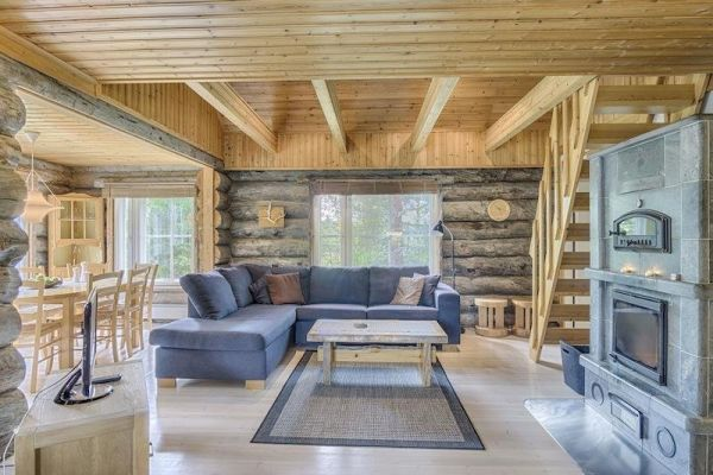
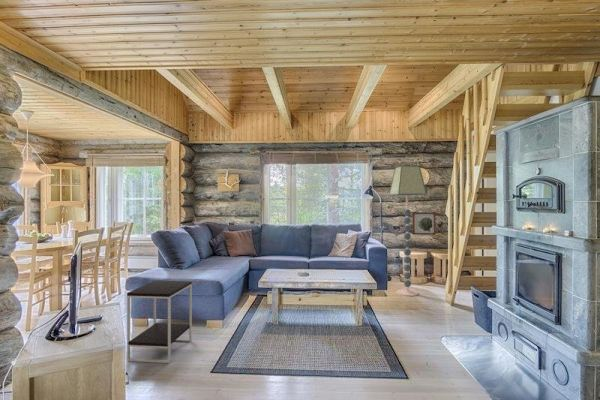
+ wall art (423, 223)
+ floor lamp (407, 229)
+ side table (161, 323)
